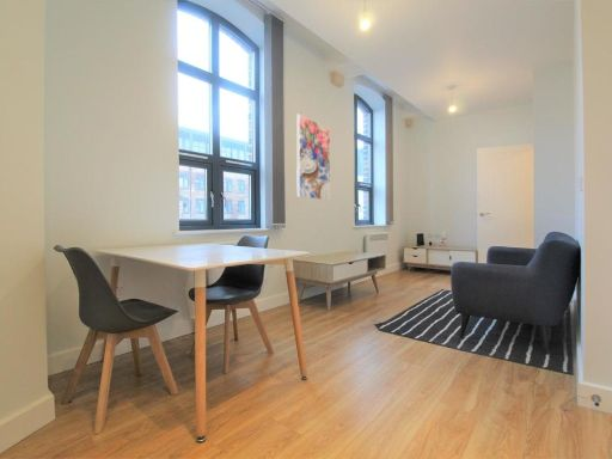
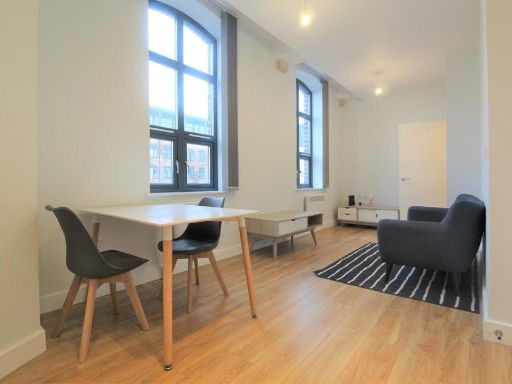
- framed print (314, 160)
